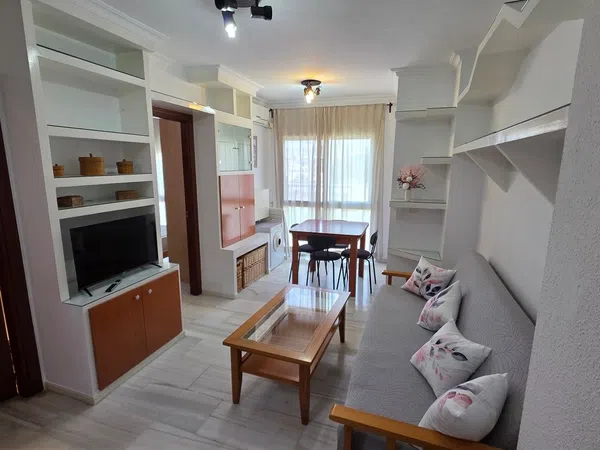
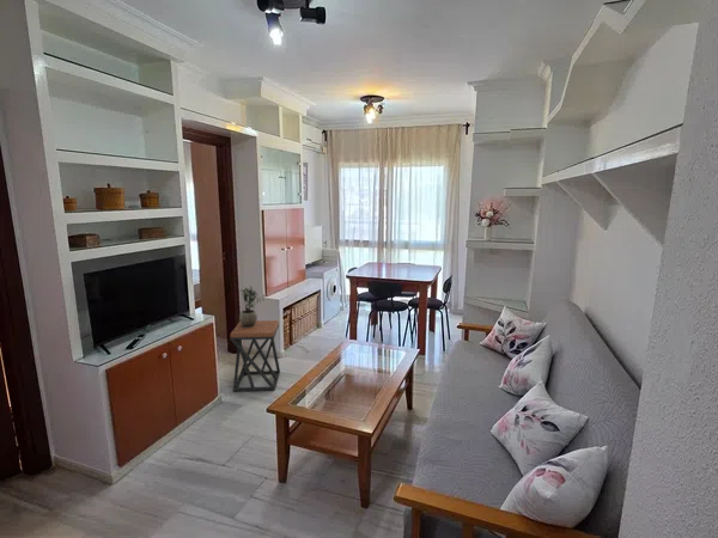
+ stool (256, 354)
+ potted plant (251, 305)
